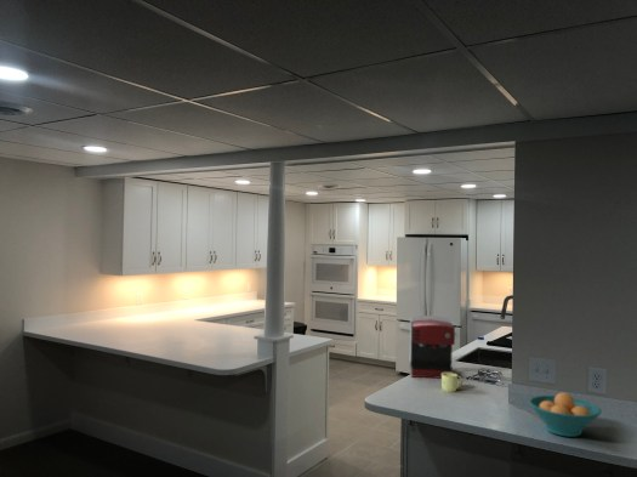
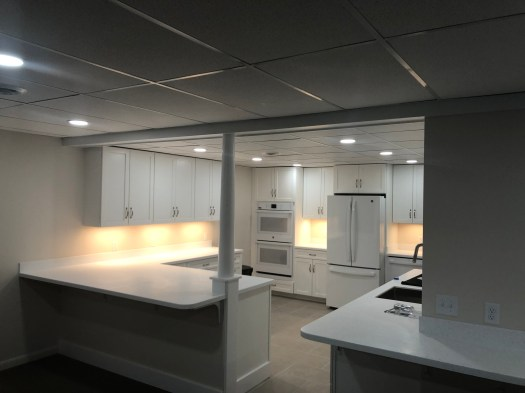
- coffee maker (431, 345)
- fruit bowl (563, 411)
- mug (451, 381)
